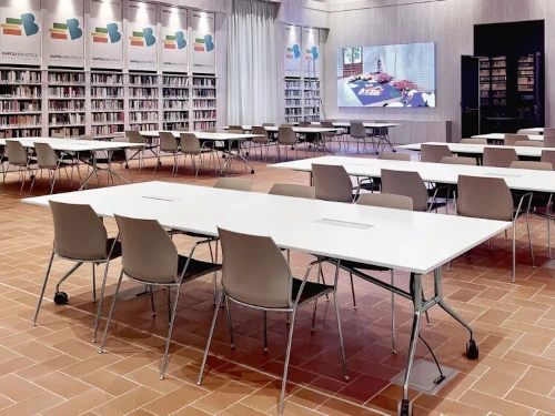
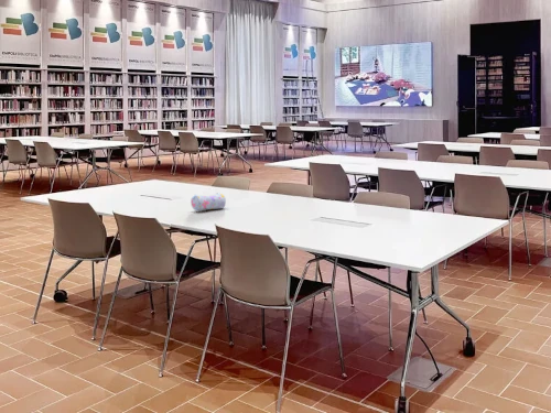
+ pencil case (208, 202)
